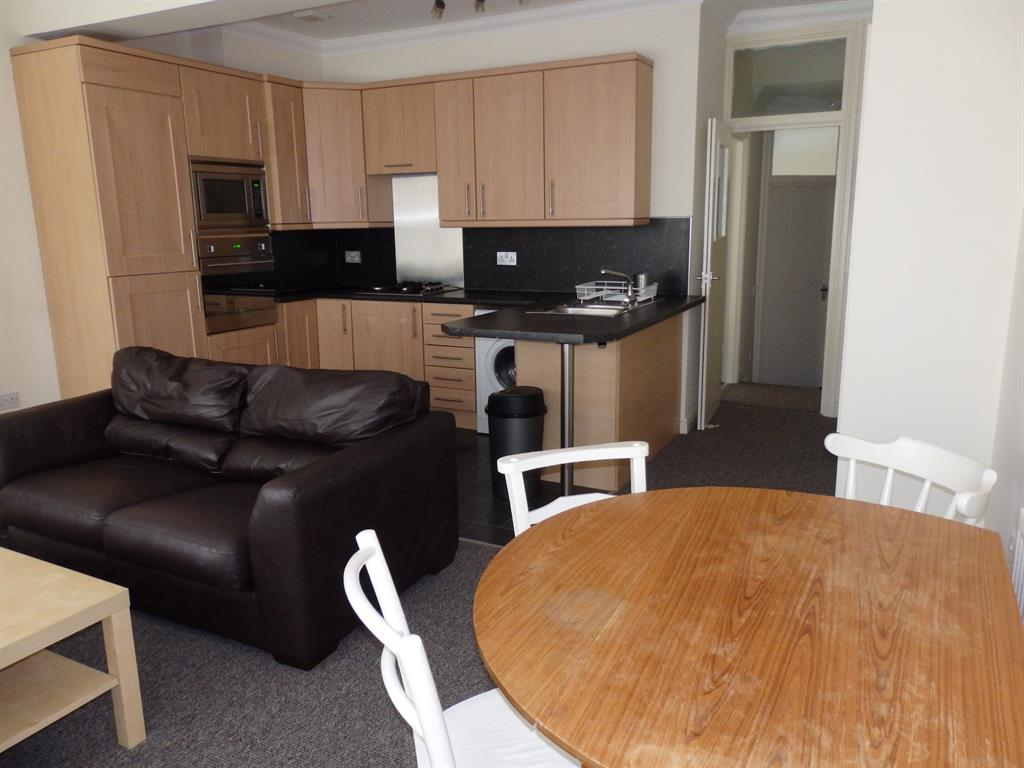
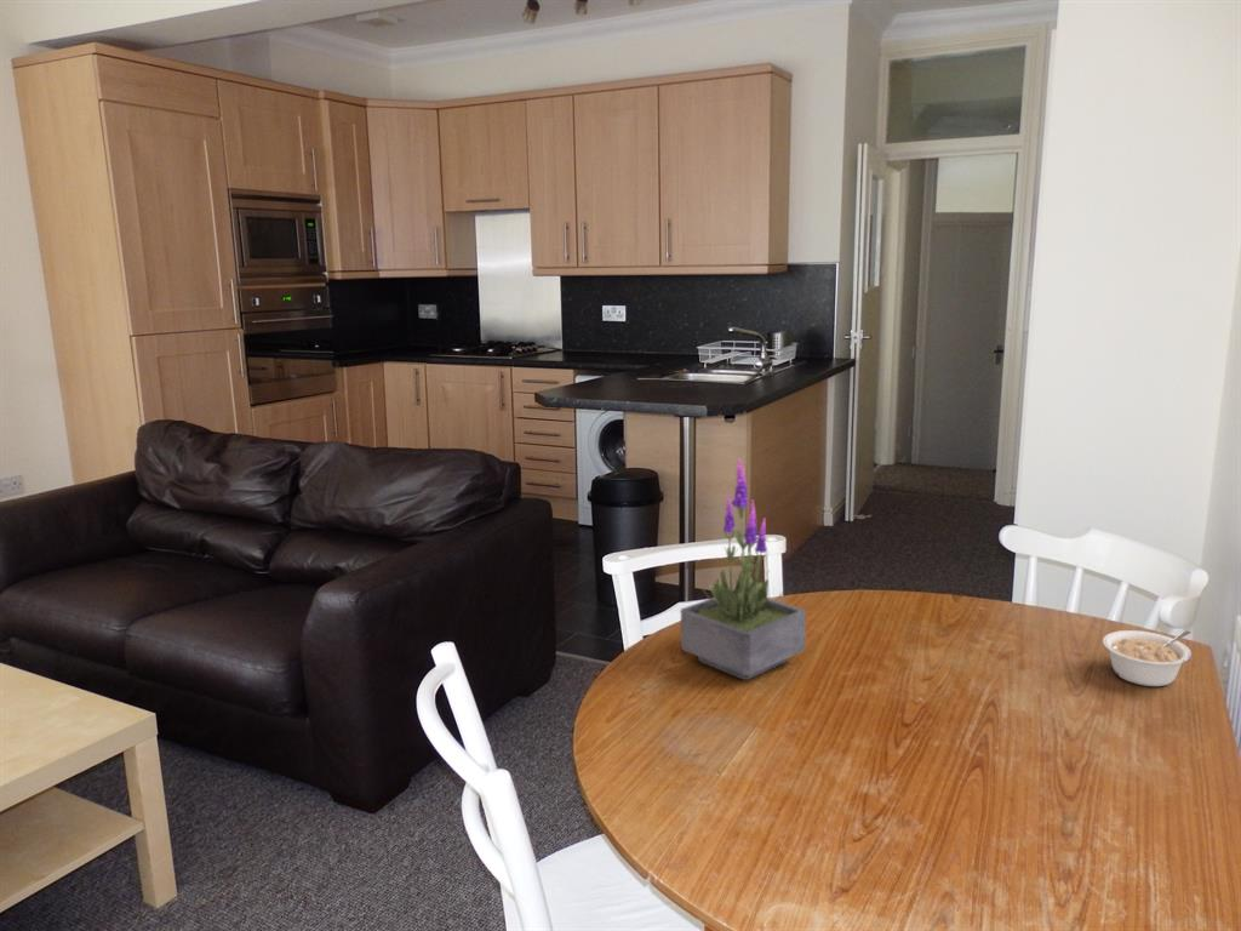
+ potted plant (743, 561)
+ legume (1145, 656)
